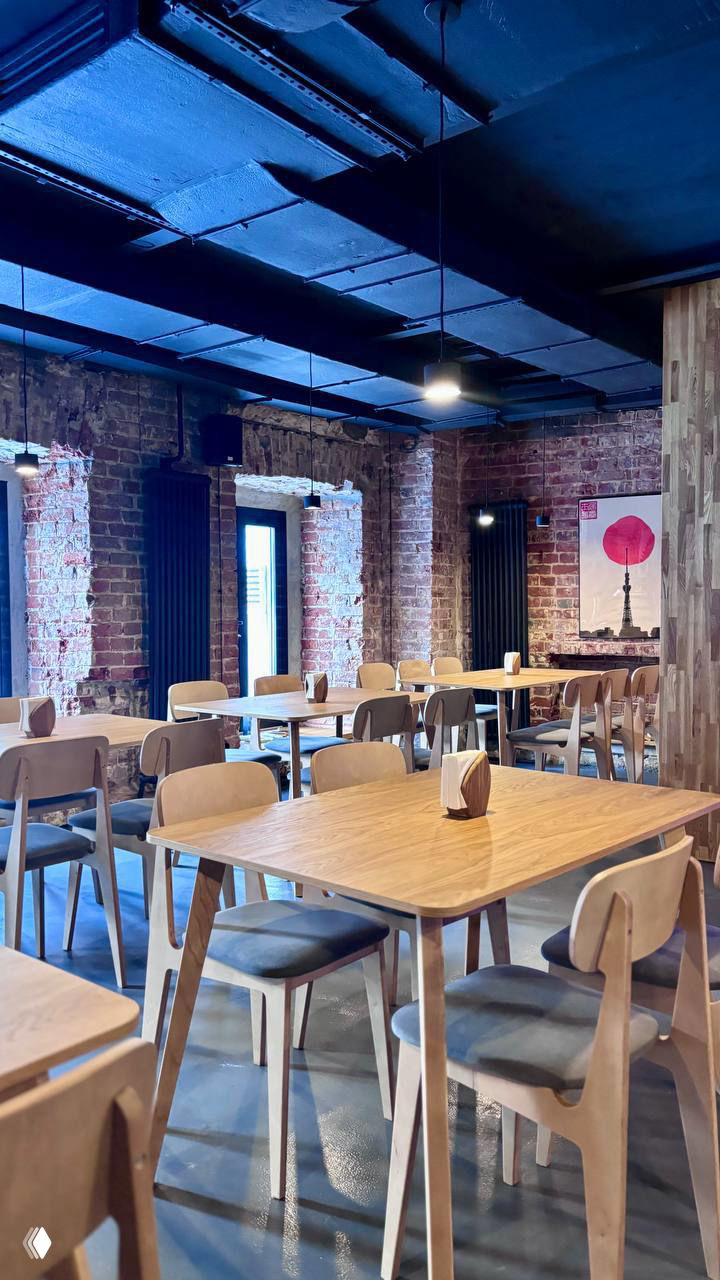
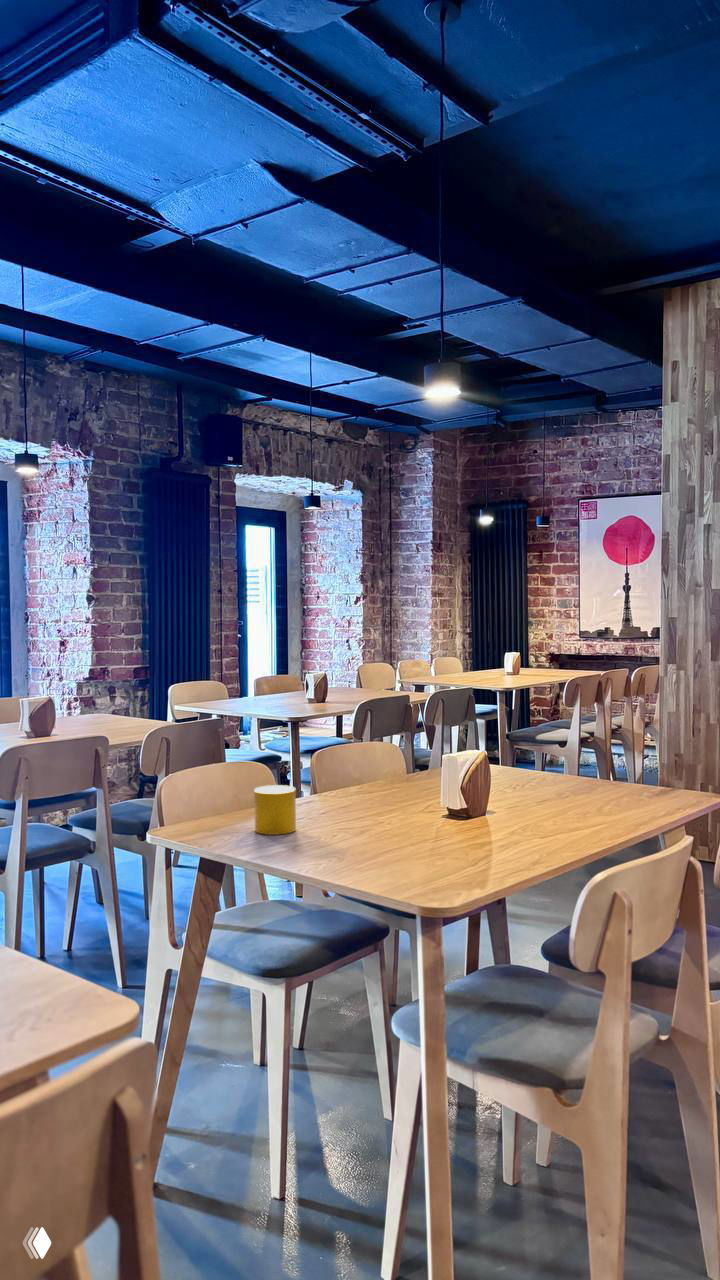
+ cup (275, 809)
